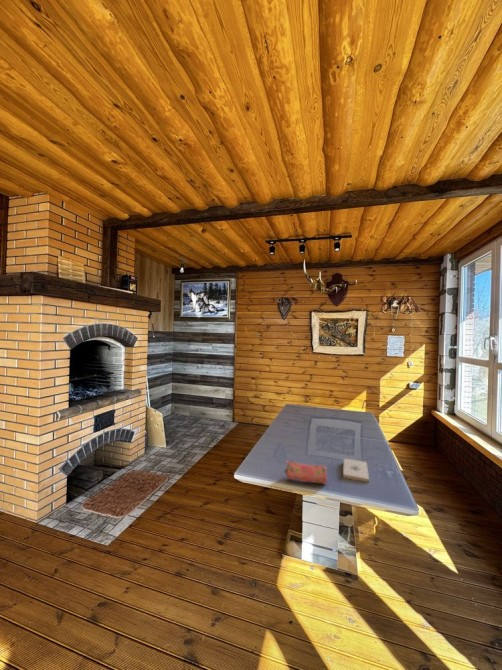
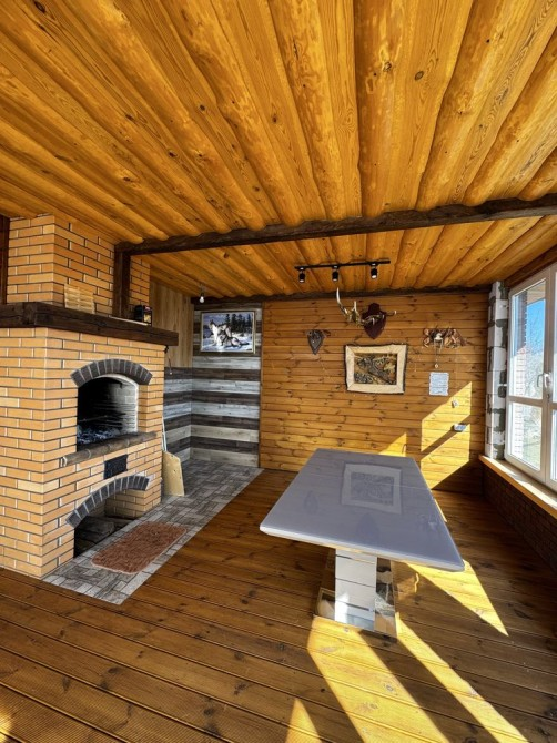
- pencil case (305, 472)
- notepad (355, 469)
